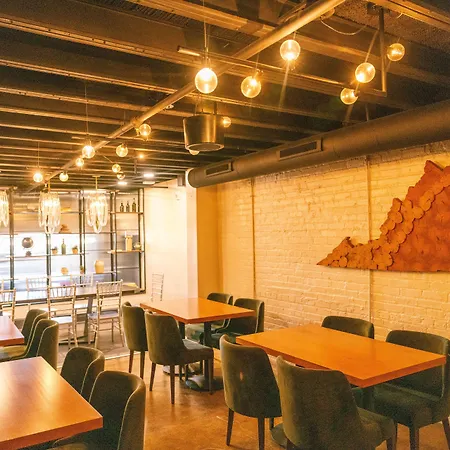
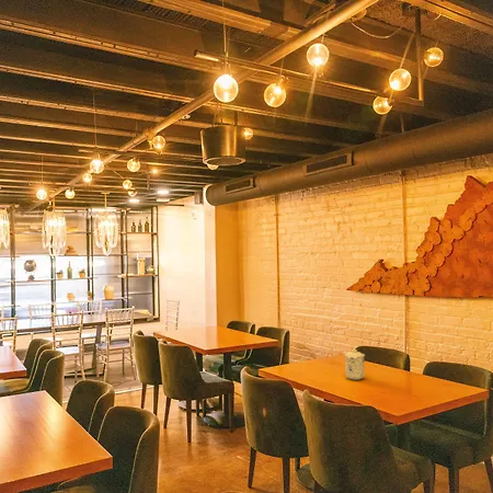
+ mug (355, 364)
